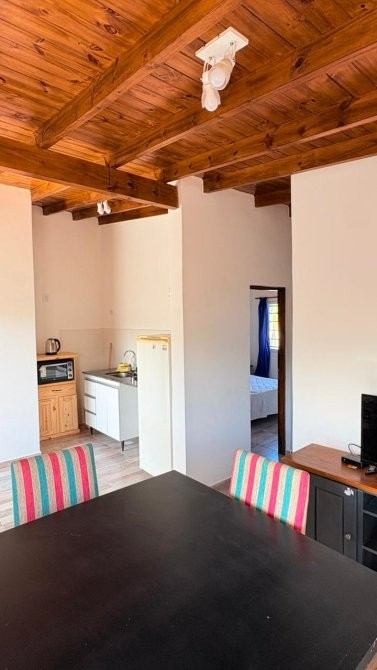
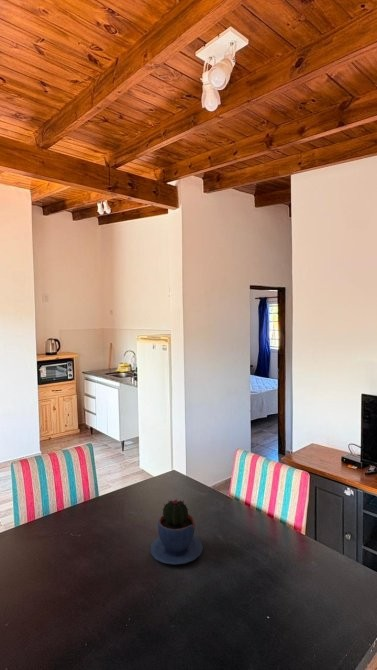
+ potted cactus (176, 526)
